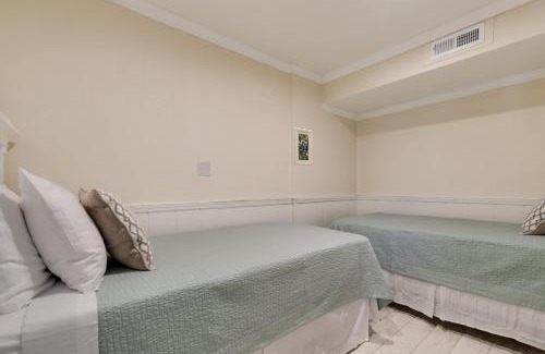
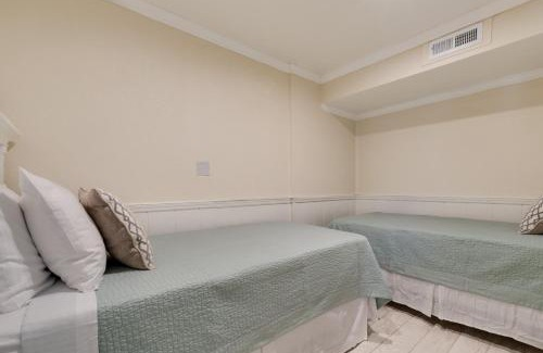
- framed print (303, 147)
